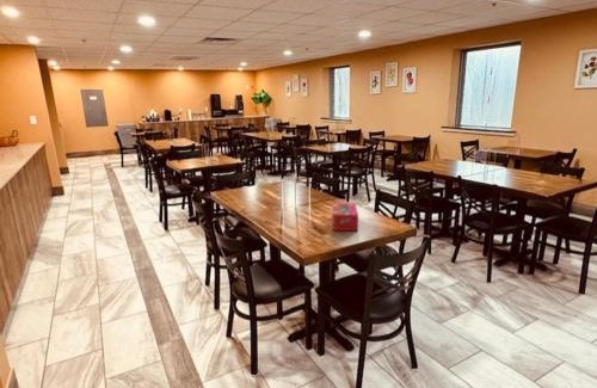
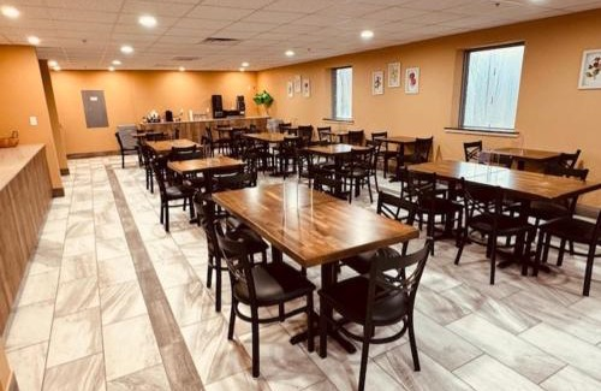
- tissue box (344, 215)
